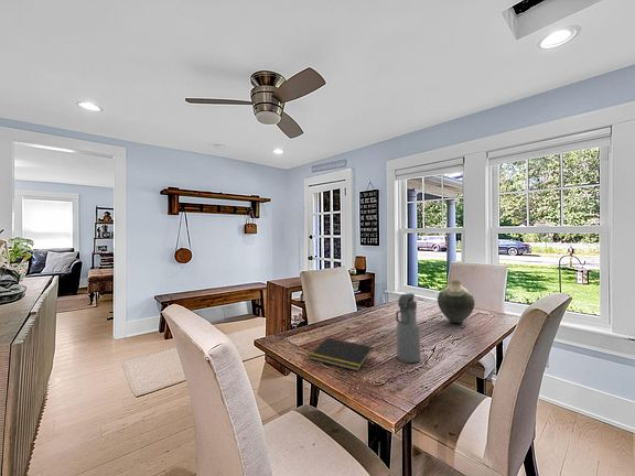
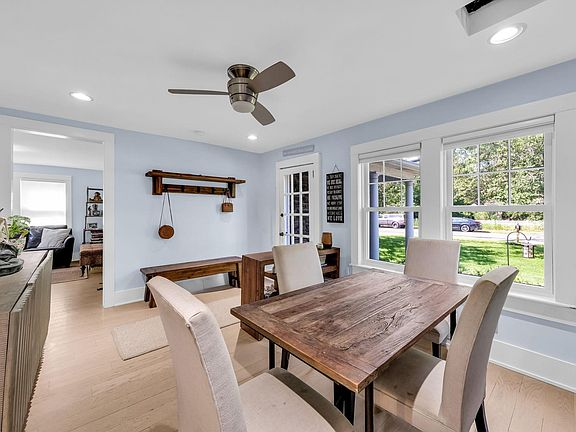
- notepad (341, 353)
- vase (455, 301)
- water bottle (408, 326)
